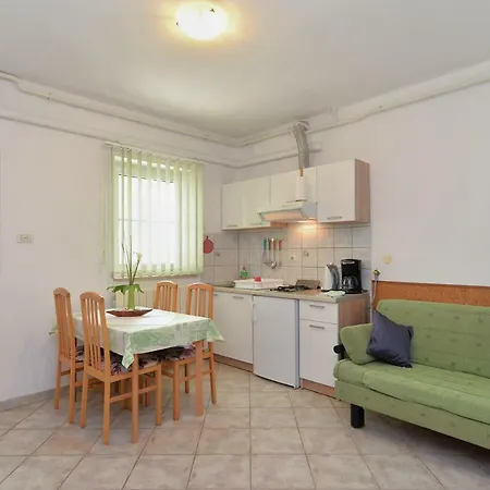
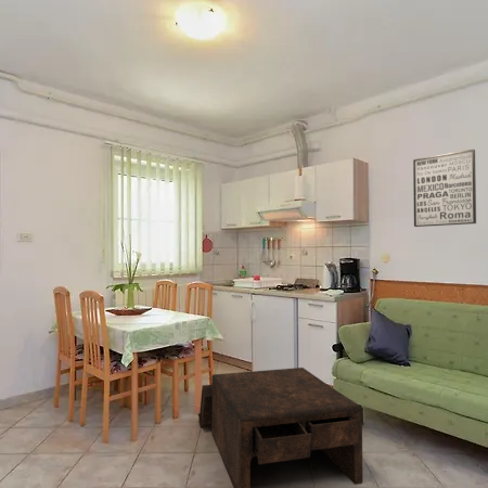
+ coffee table (270, 419)
+ wall art (442, 190)
